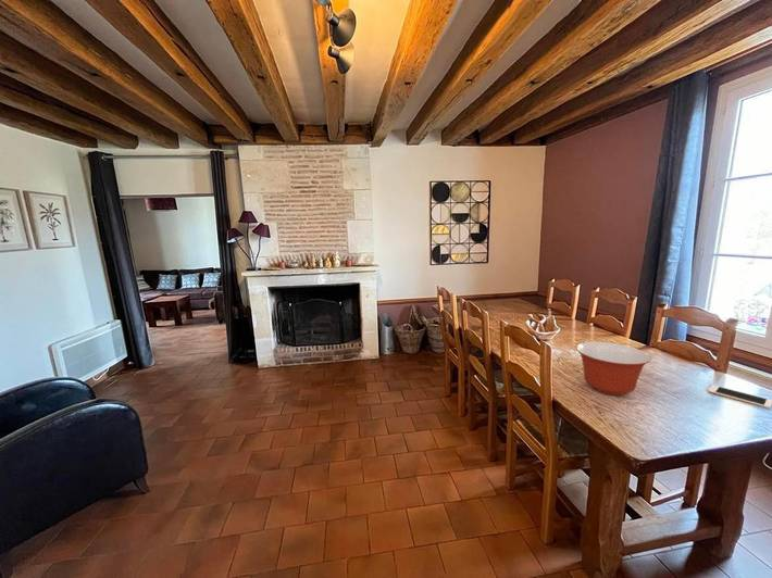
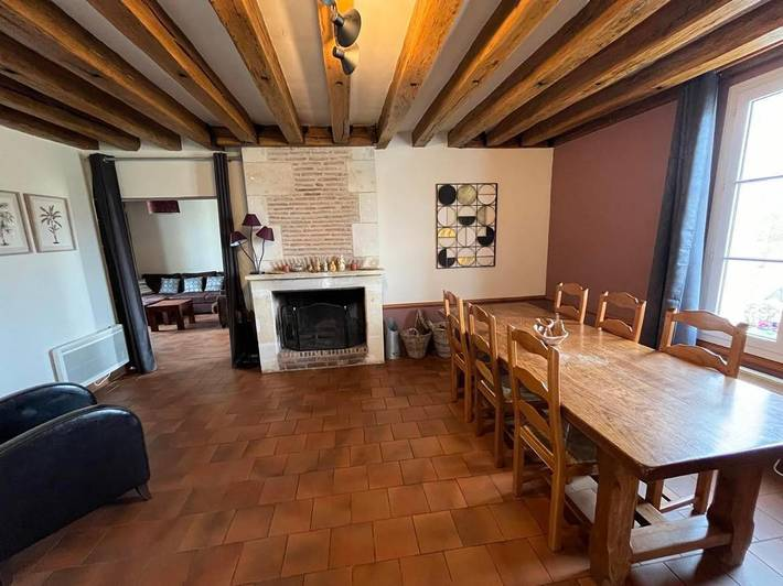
- cell phone (738, 395)
- mixing bowl (610, 369)
